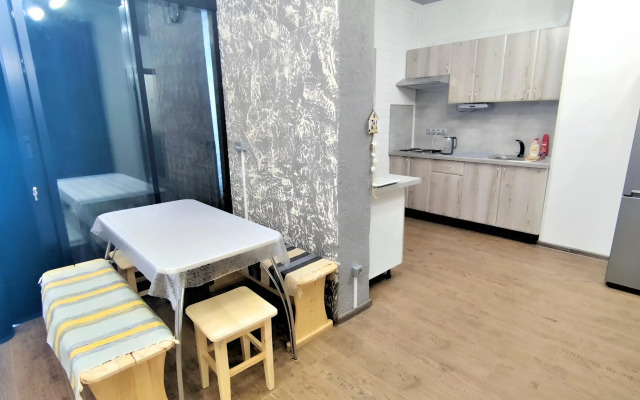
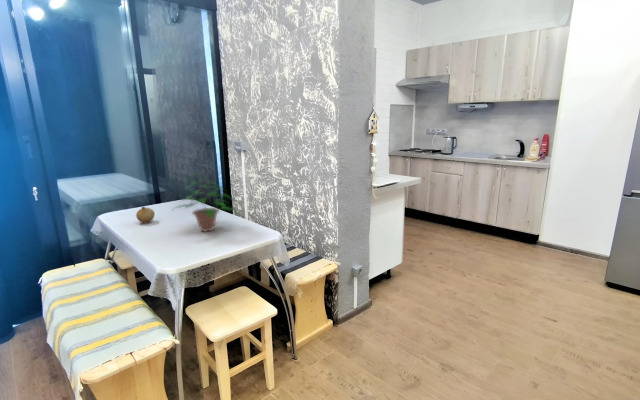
+ potted plant (205, 201)
+ fruit (145, 214)
